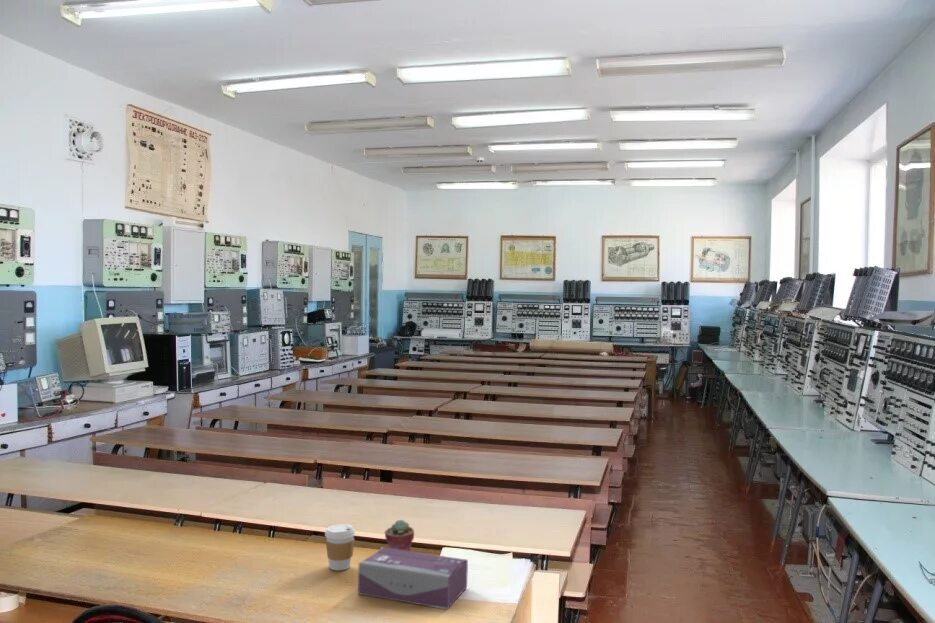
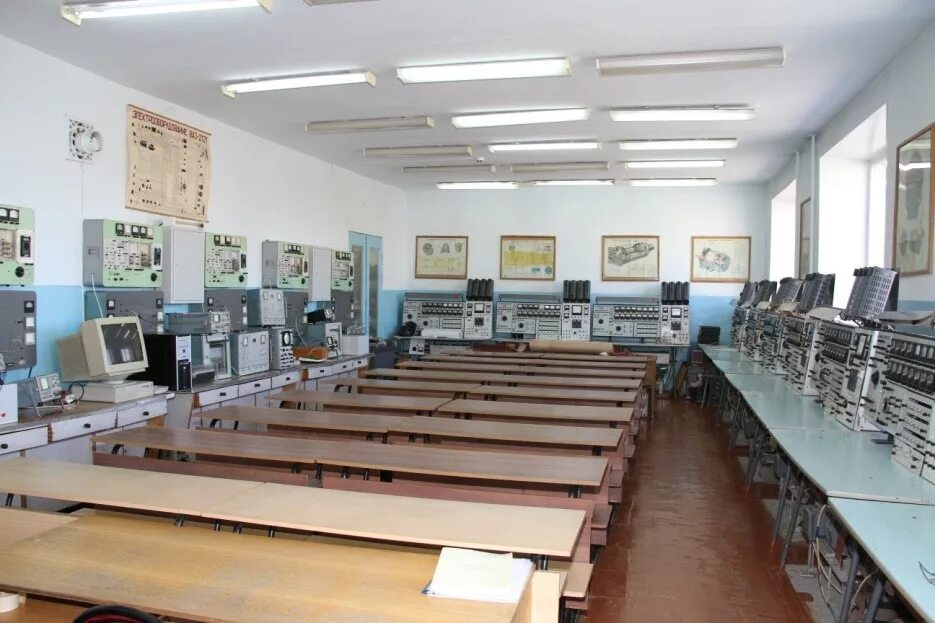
- tissue box (413, 575)
- coffee cup (339, 546)
- potted succulent (399, 538)
